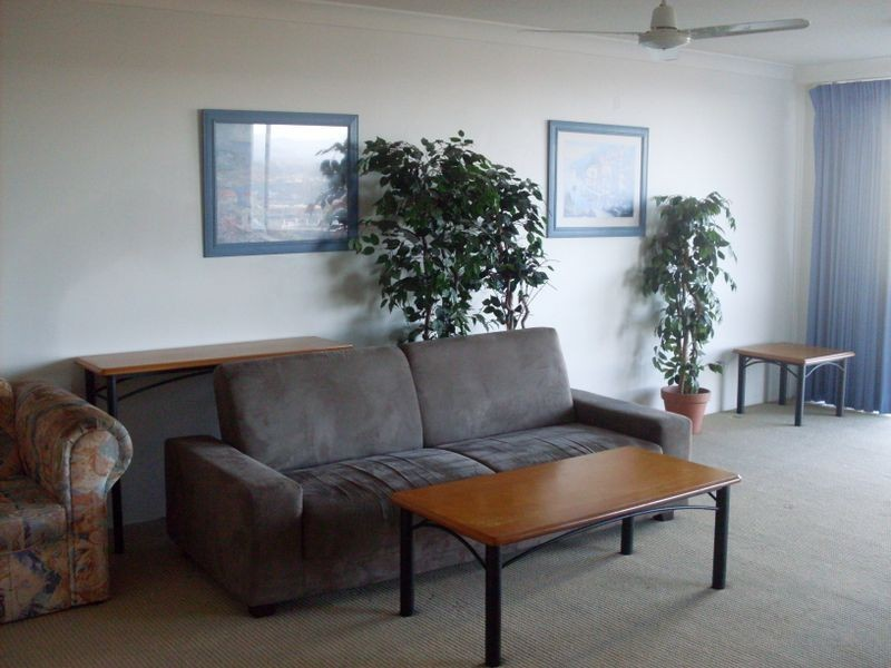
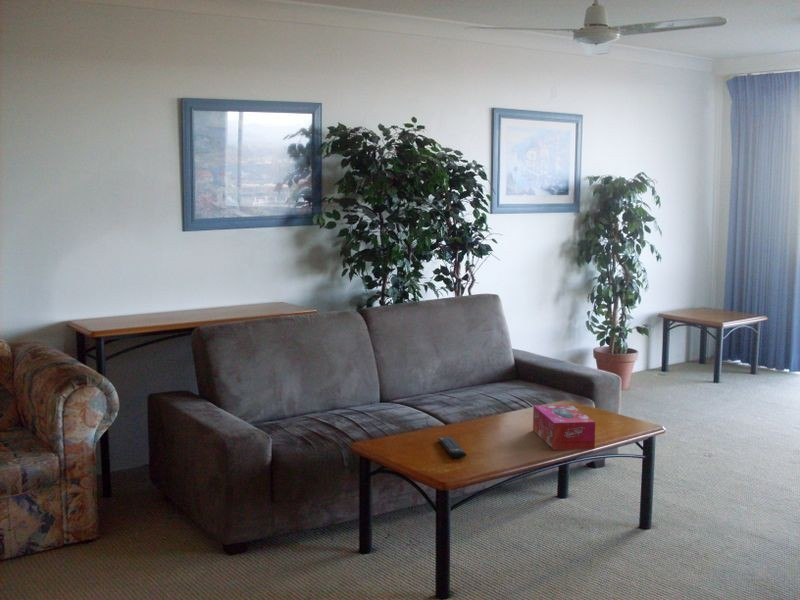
+ tissue box (562, 426)
+ remote control (451, 447)
